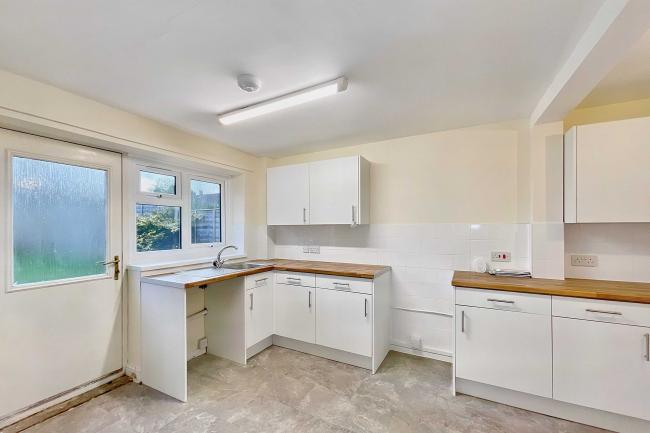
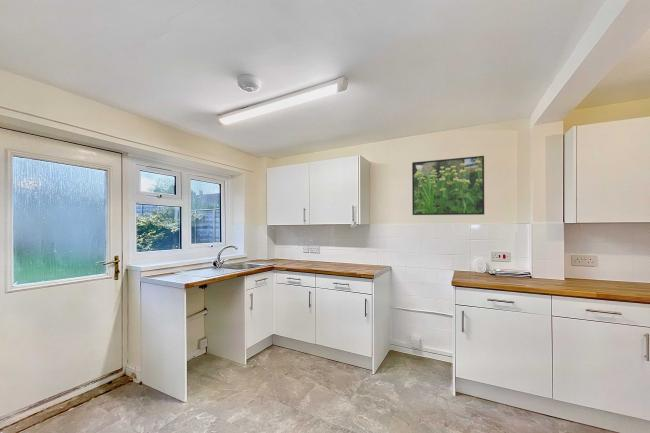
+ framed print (446, 187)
